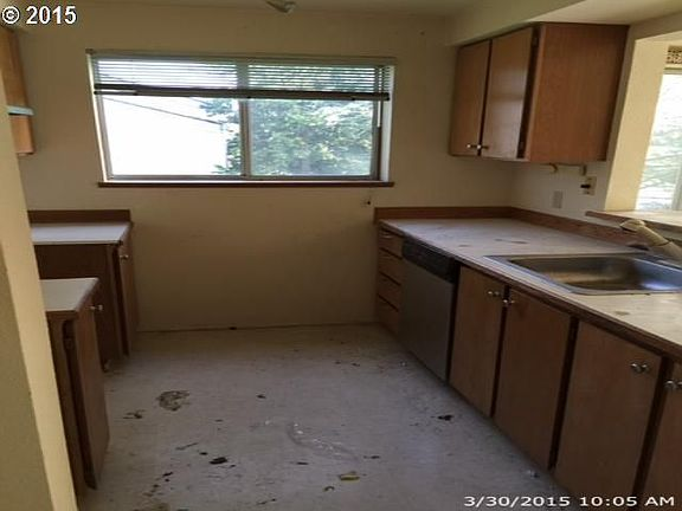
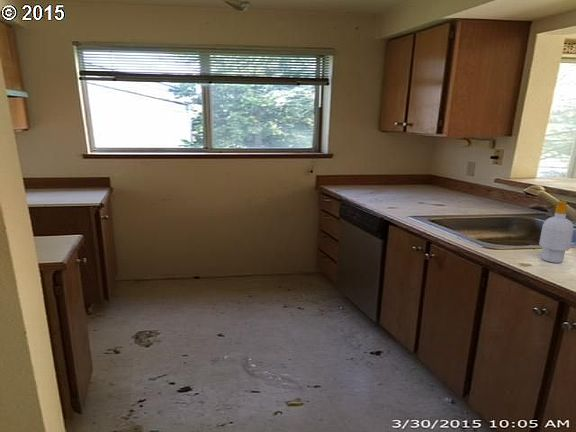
+ soap bottle (557, 231)
